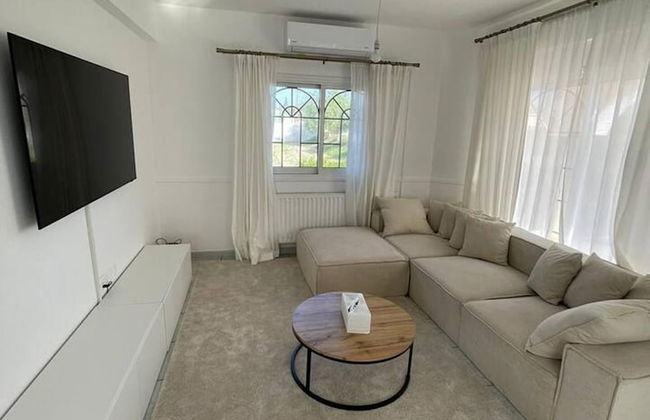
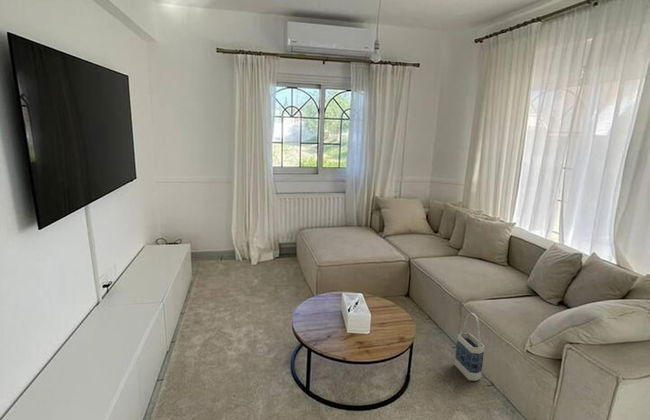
+ bag (470, 343)
